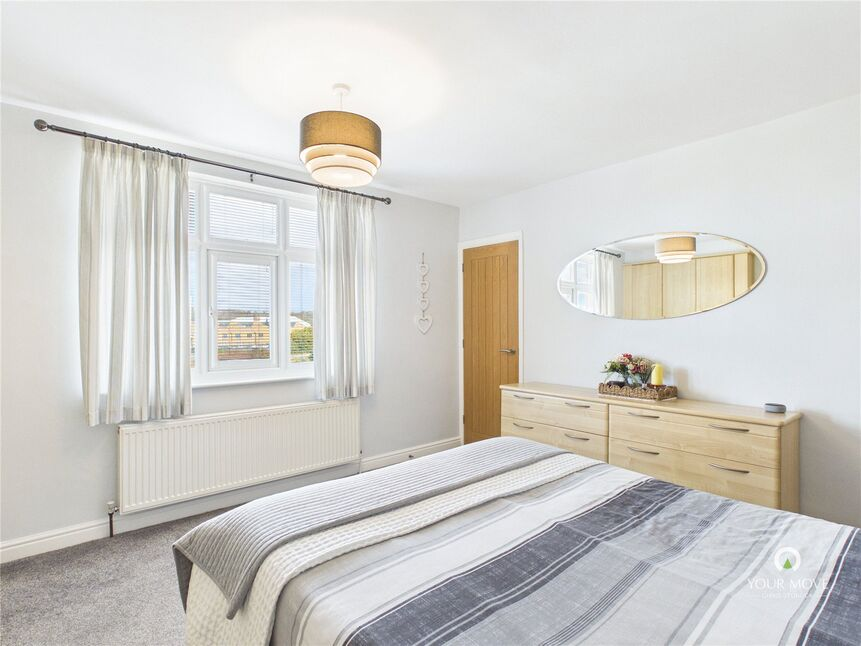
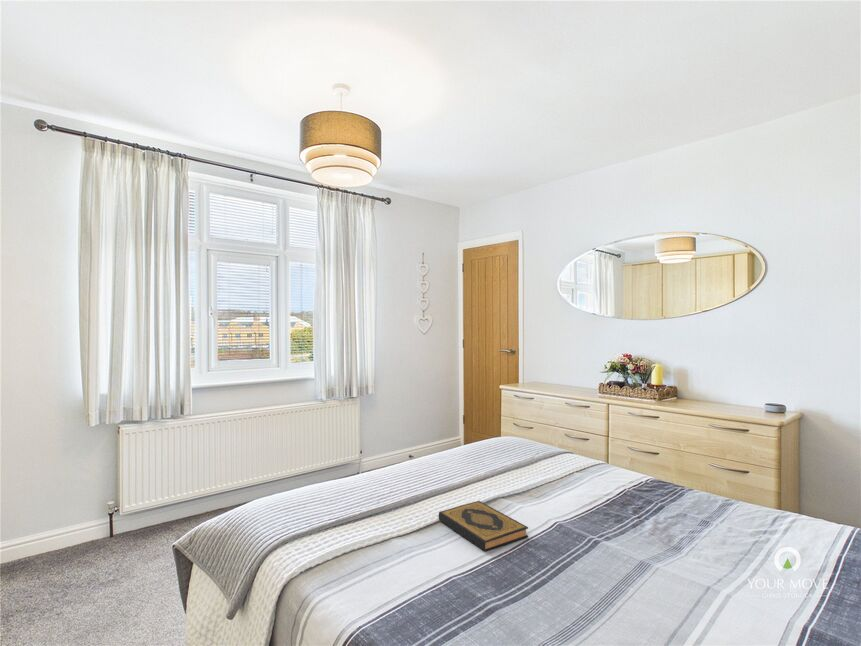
+ hardback book (481, 523)
